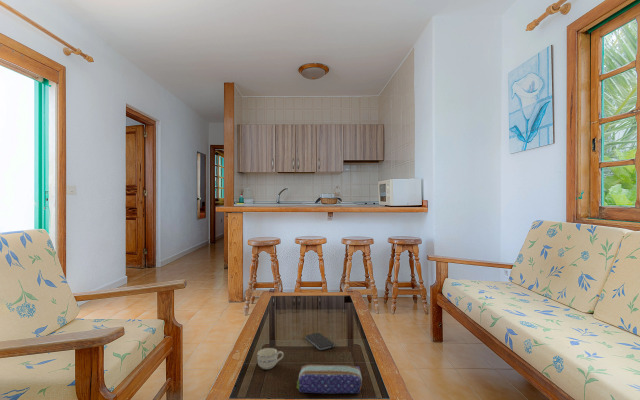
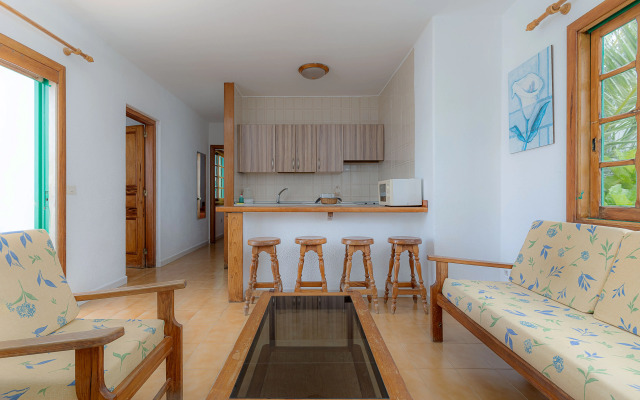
- pencil case (329, 378)
- cup (270, 359)
- smartphone (319, 341)
